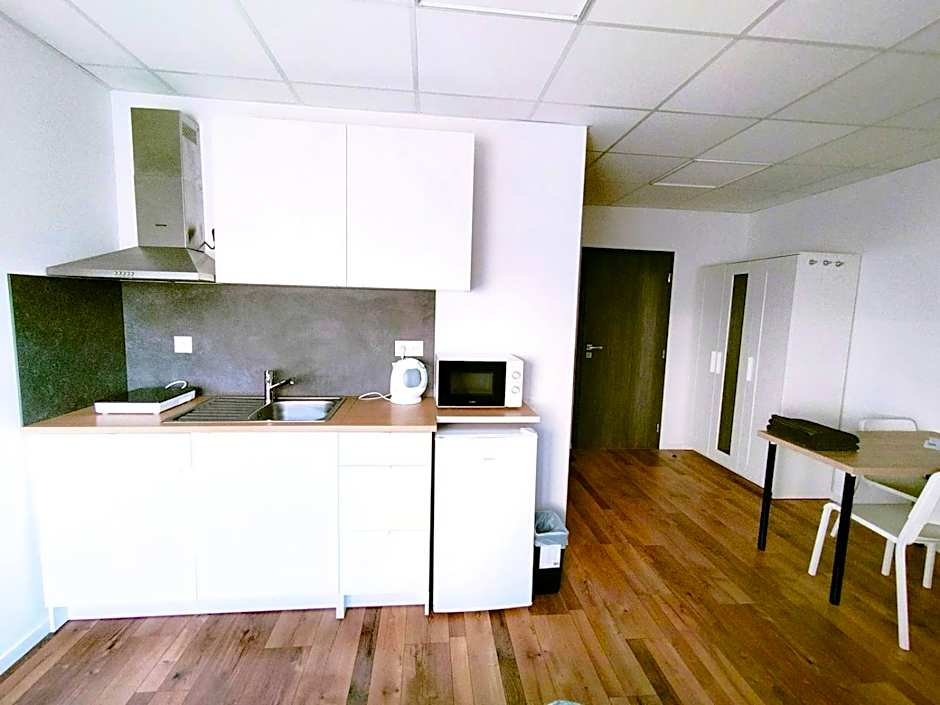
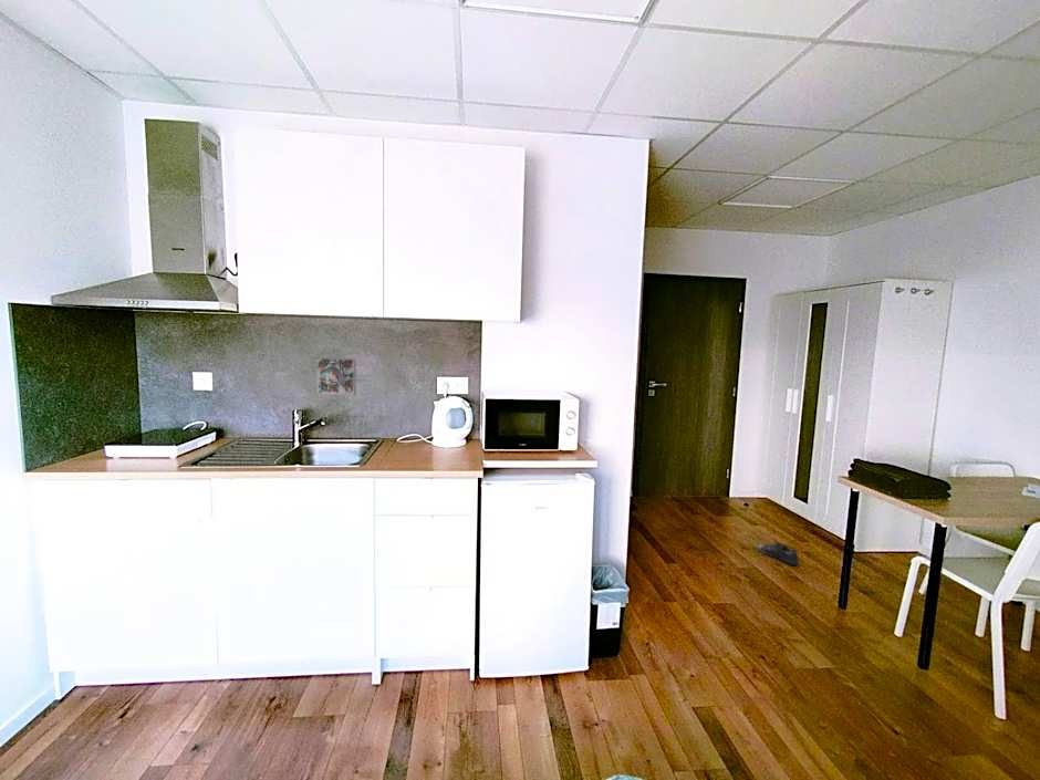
+ shoe (778, 548)
+ decorative tile (335, 376)
